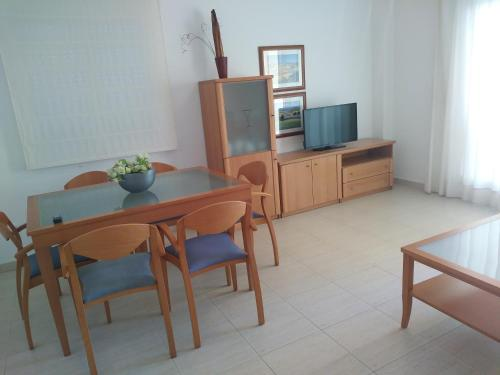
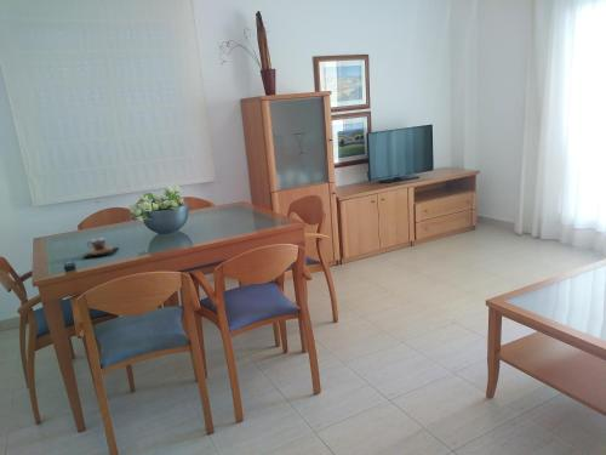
+ teacup (99, 246)
